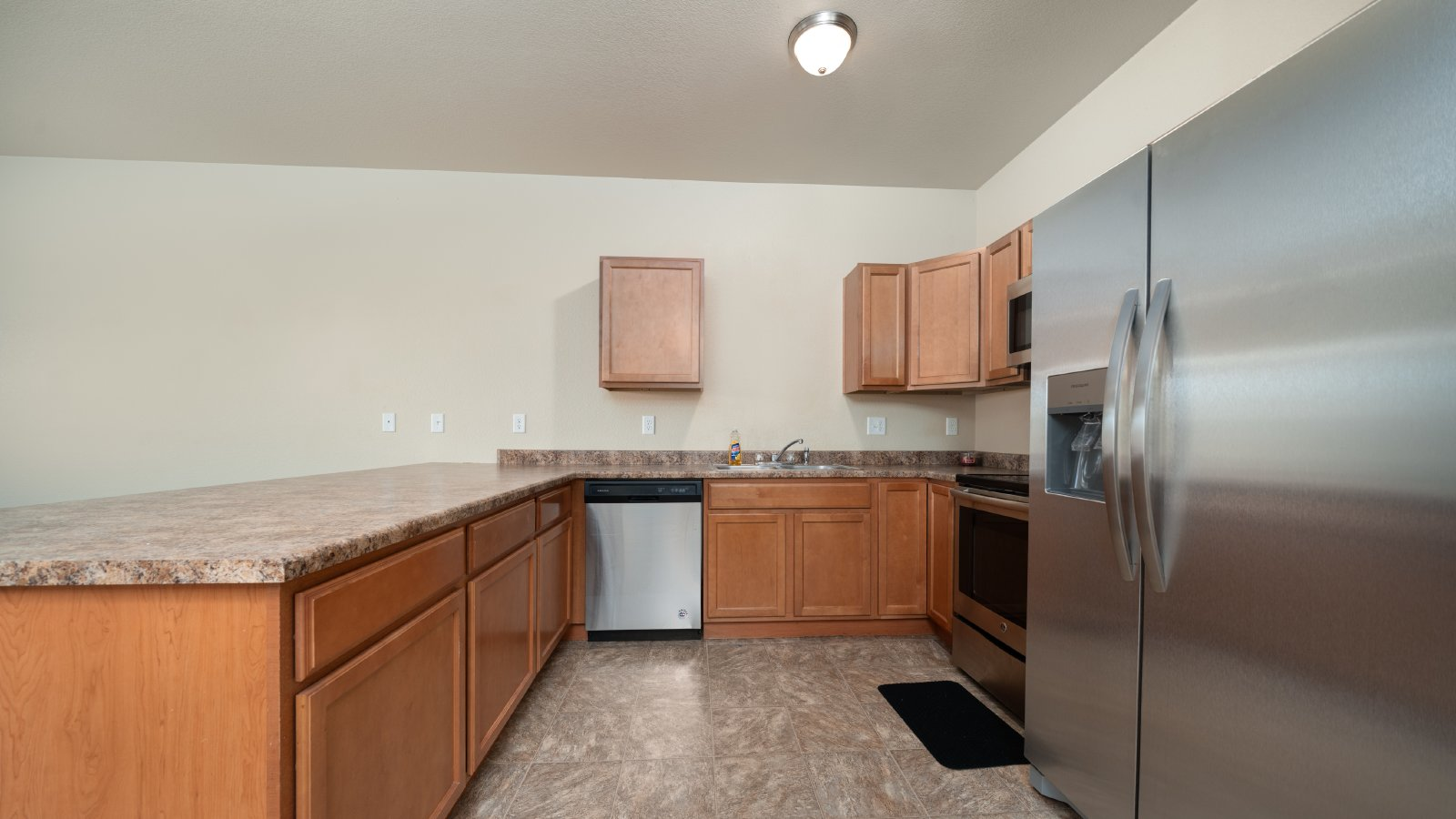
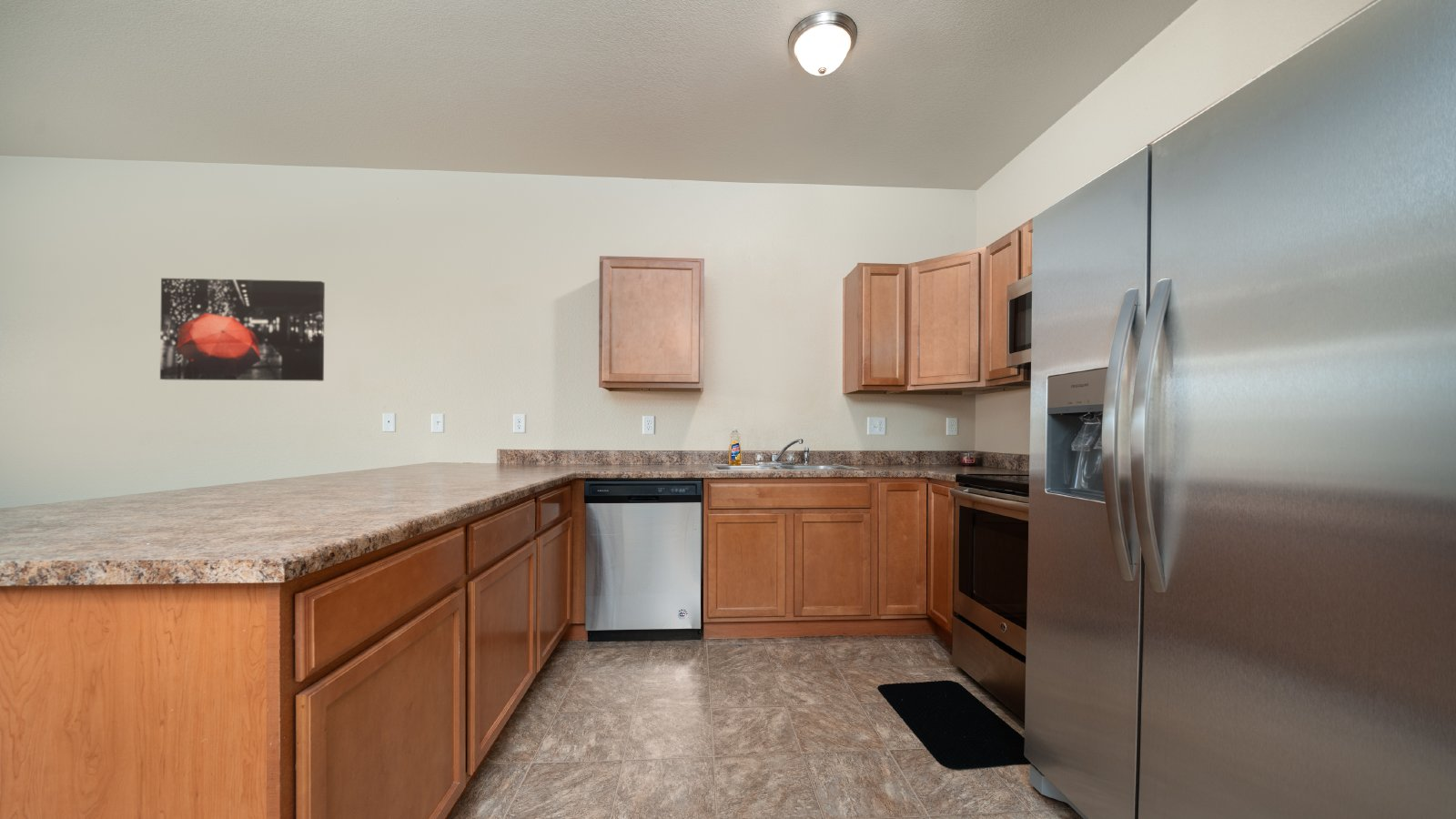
+ wall art (243, 329)
